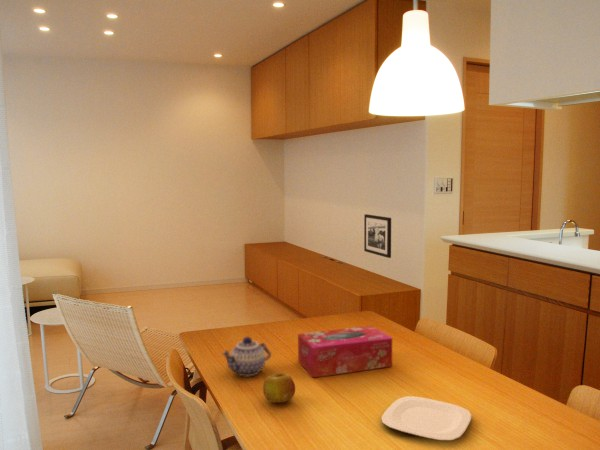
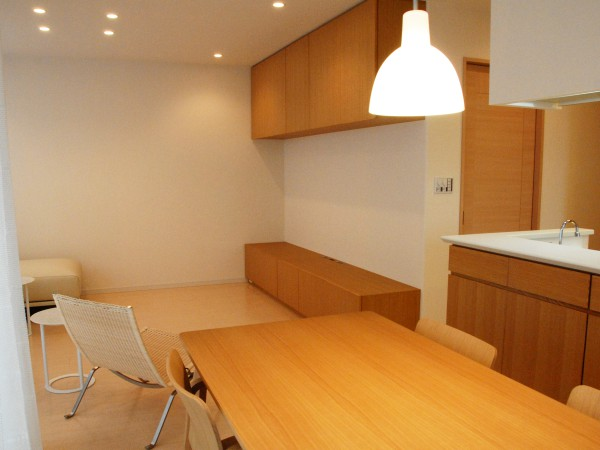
- fruit (279, 388)
- picture frame (377, 235)
- teapot (247, 354)
- tissue box (344, 349)
- plate (426, 418)
